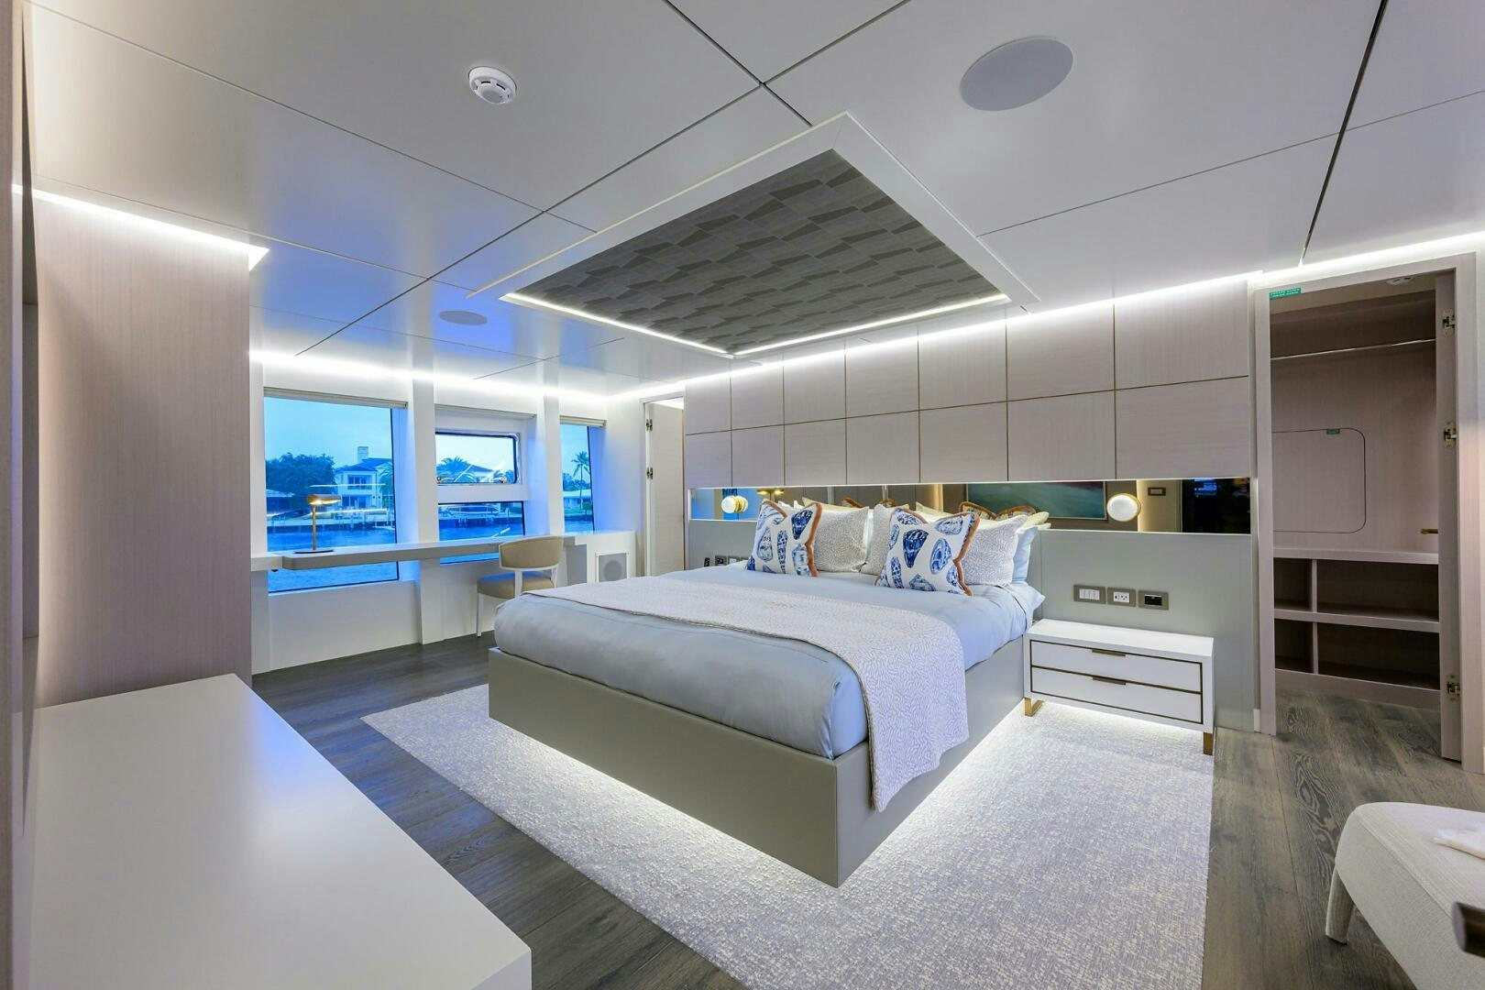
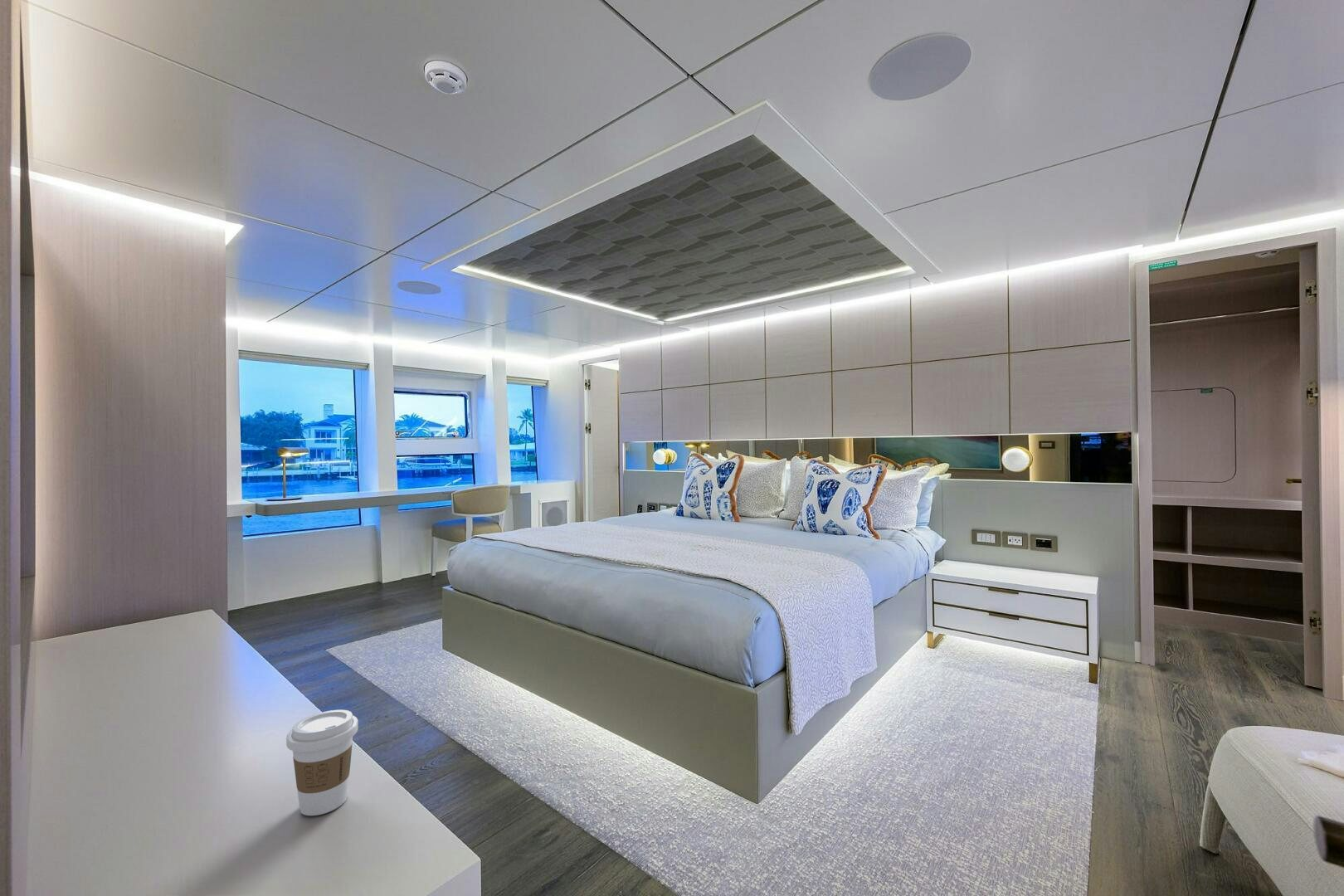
+ coffee cup (324, 761)
